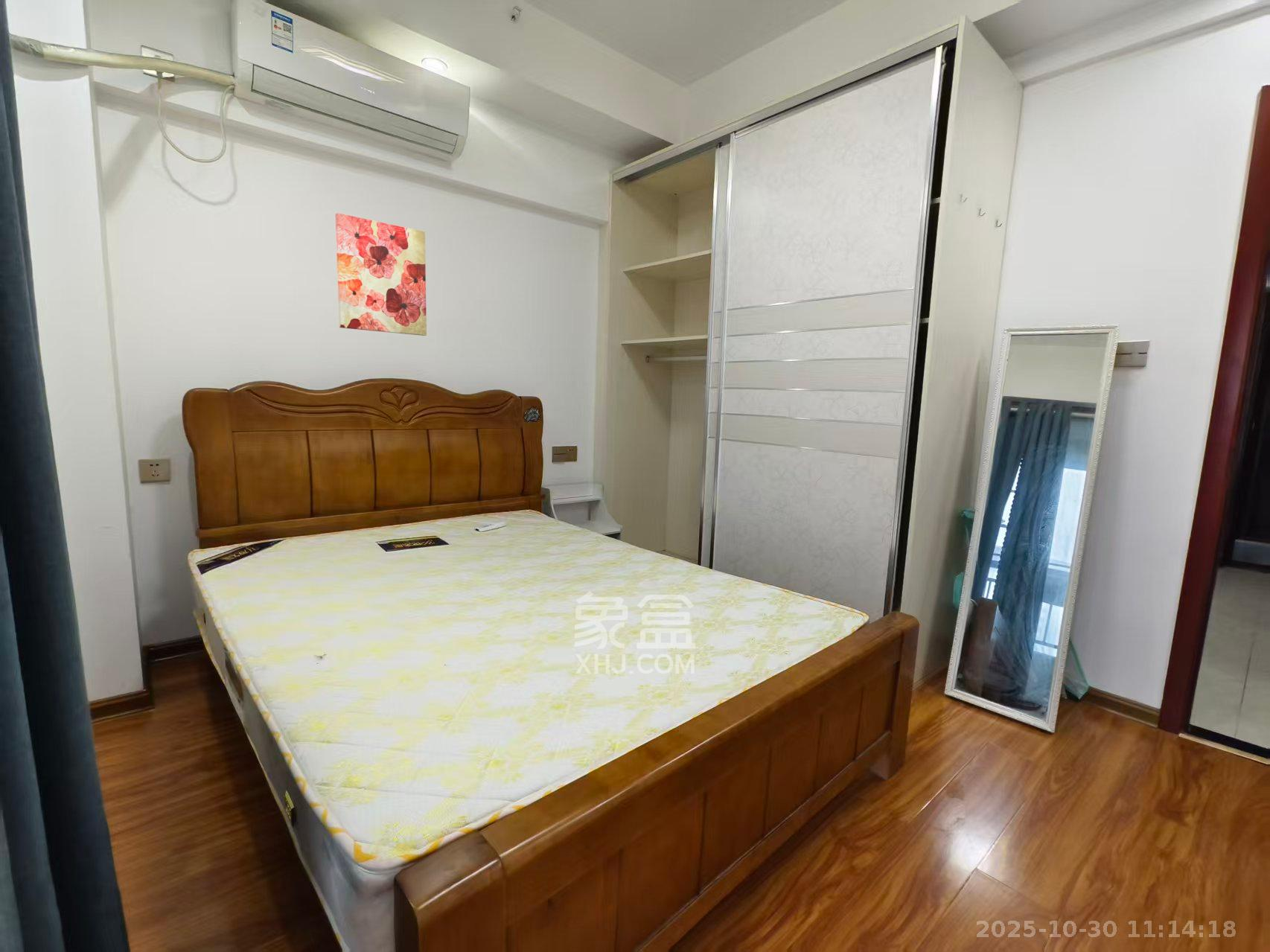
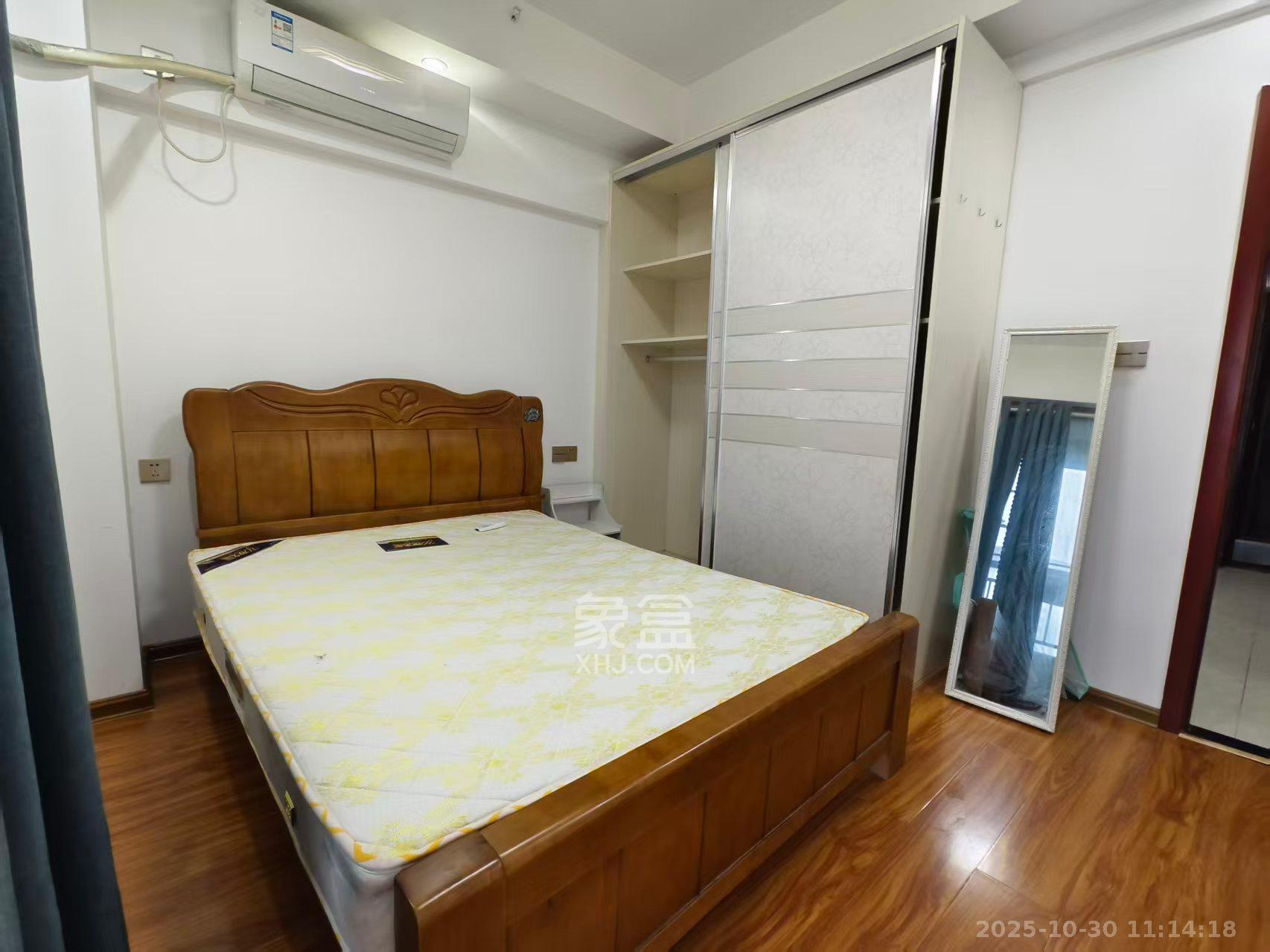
- wall art (383, 278)
